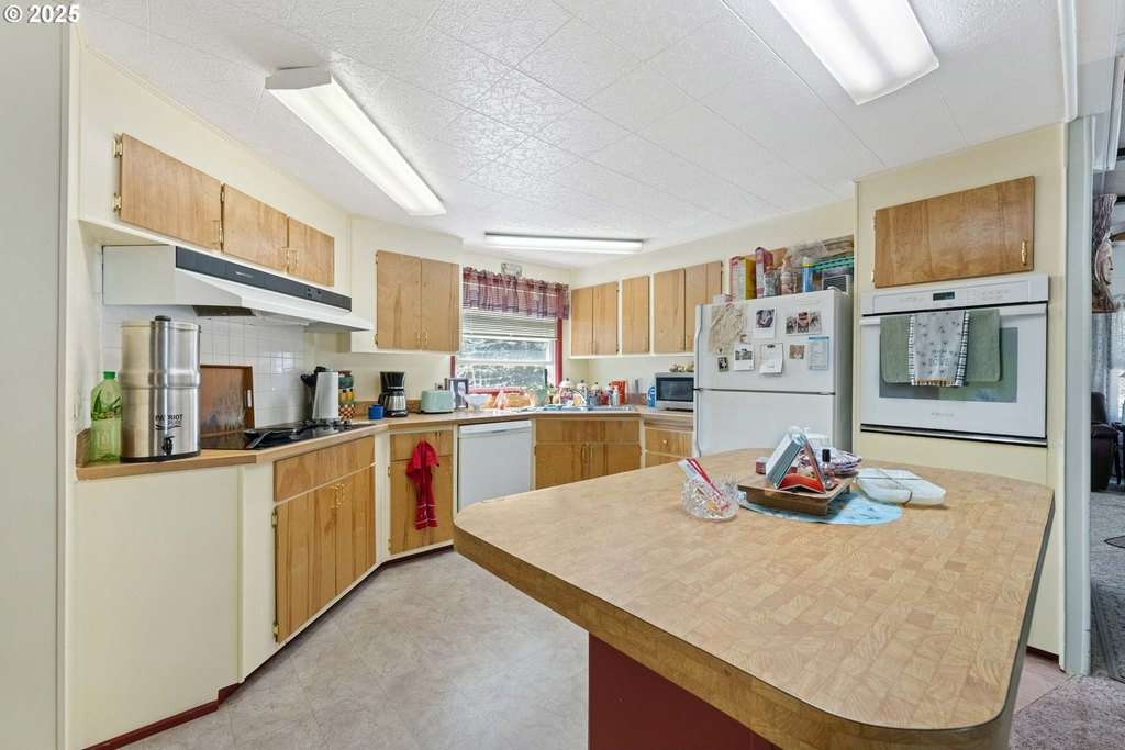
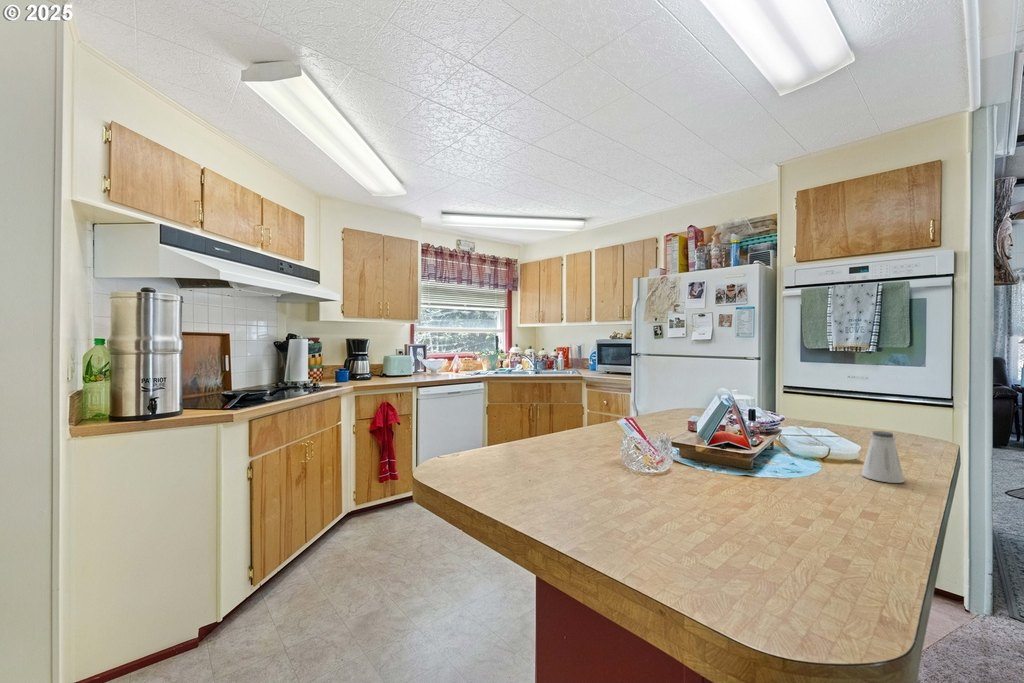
+ saltshaker (882, 455)
